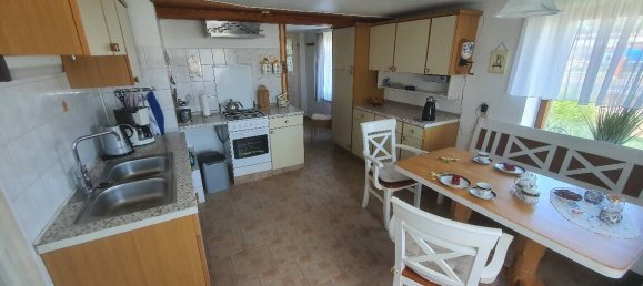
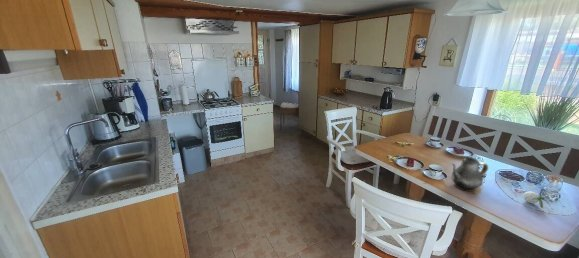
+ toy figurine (534, 198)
+ teapot (468, 170)
